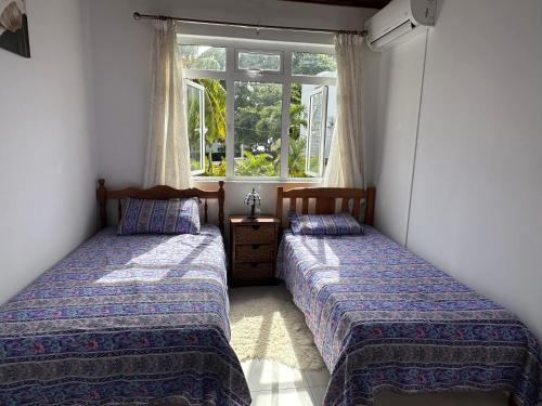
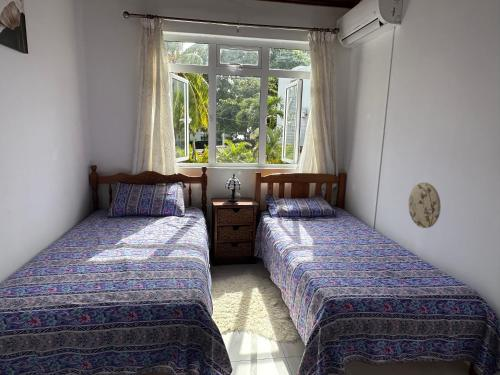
+ decorative plate (423, 205)
